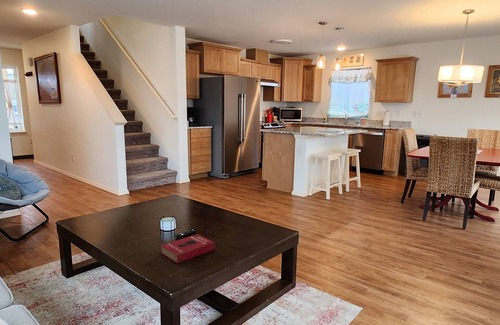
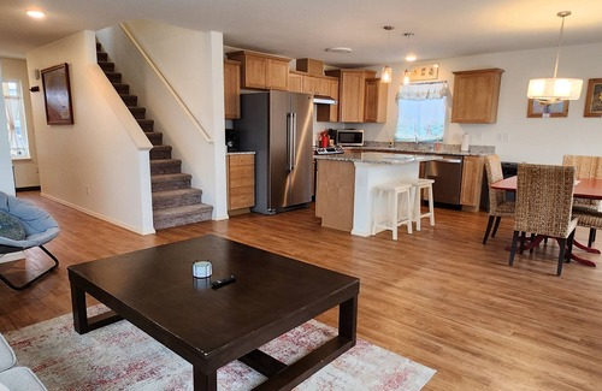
- book (188, 247)
